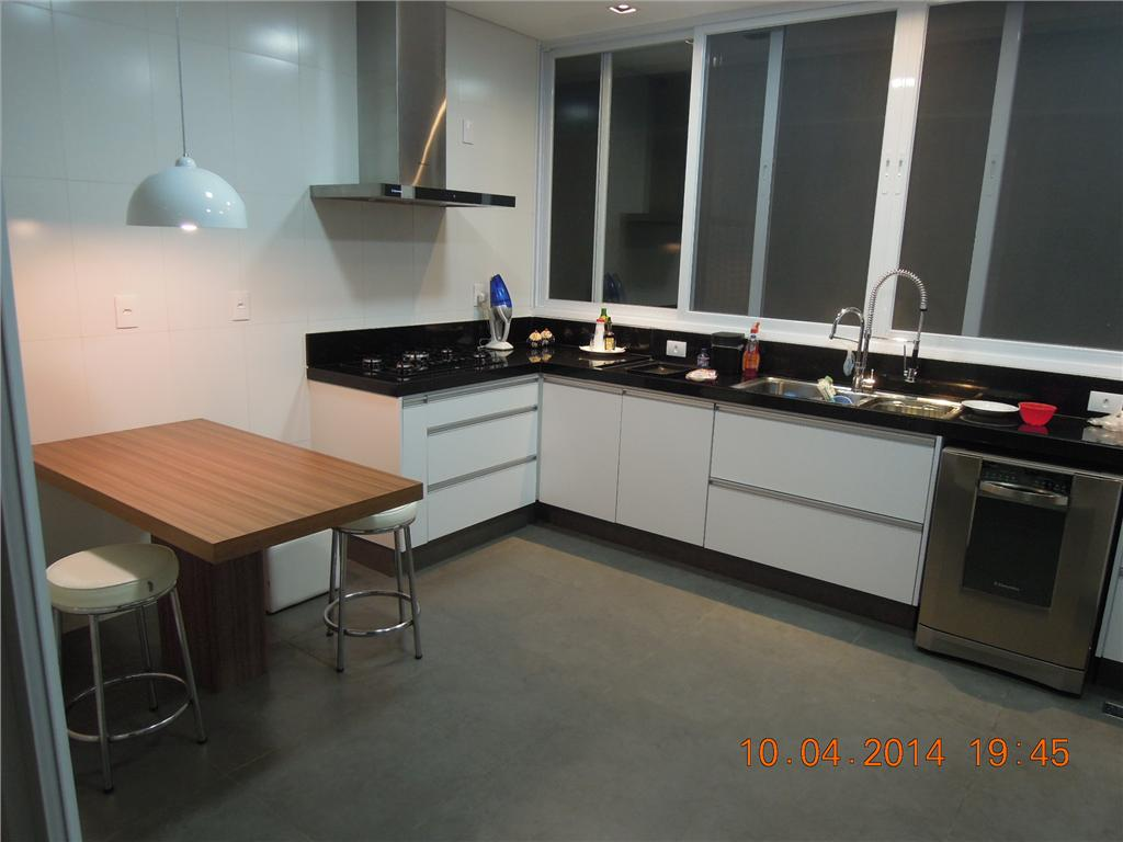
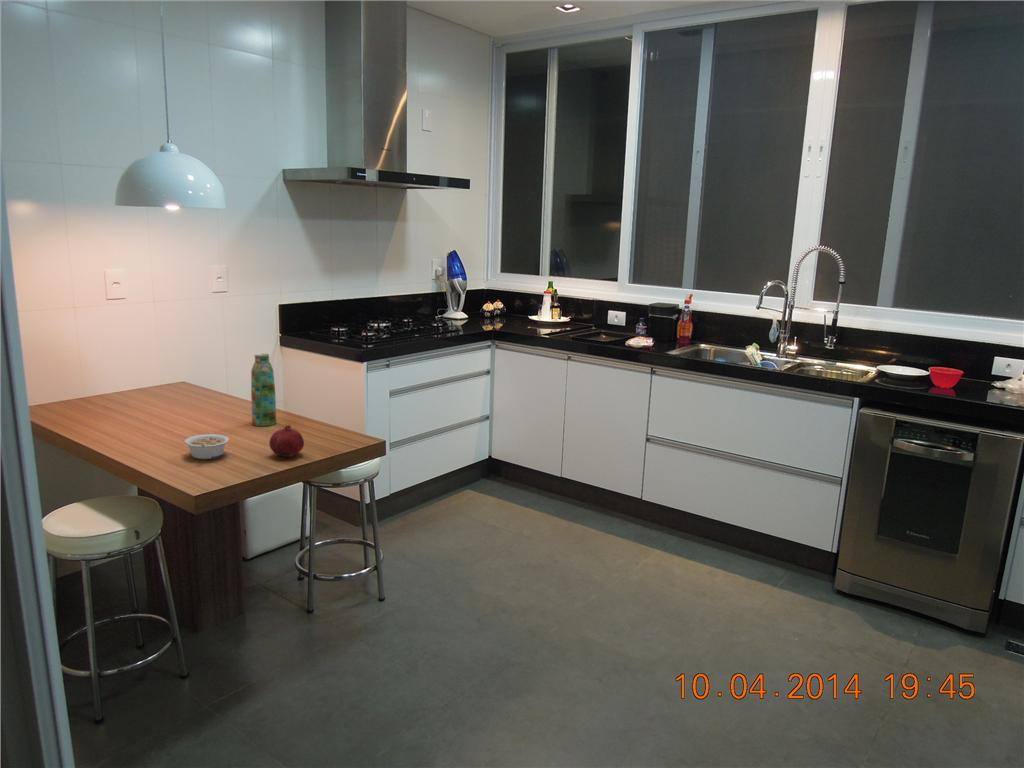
+ water bottle (263, 389)
+ fruit (286, 439)
+ legume (207, 446)
